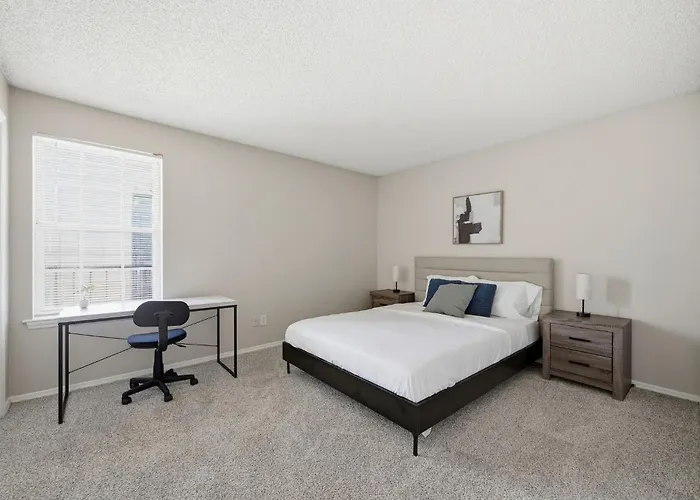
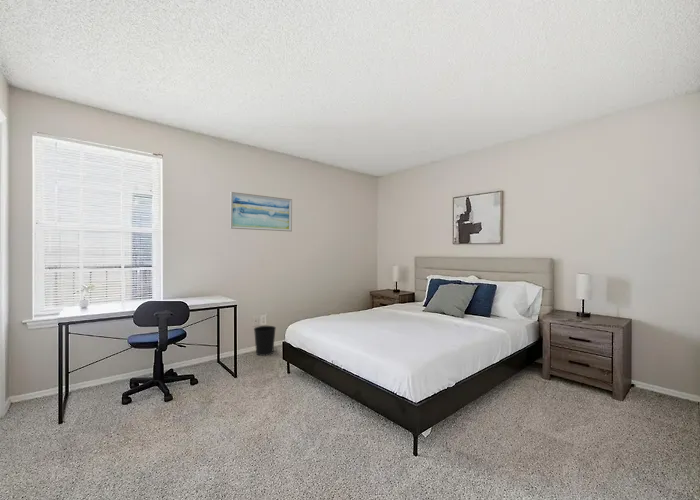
+ wall art (262, 213)
+ wastebasket (264, 340)
